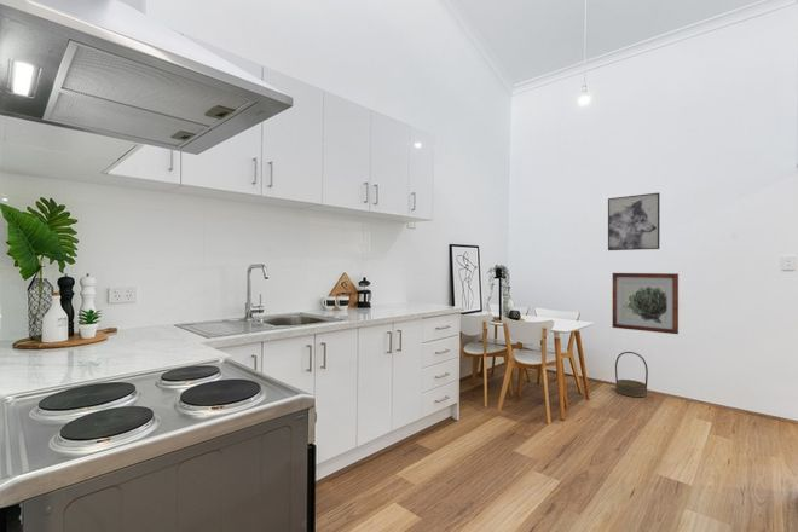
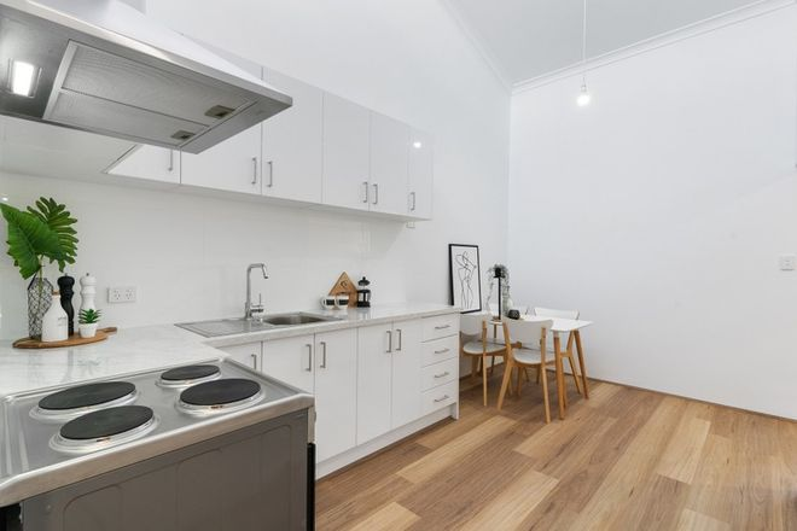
- wall art (643, 301)
- wall art (632, 222)
- basket (630, 380)
